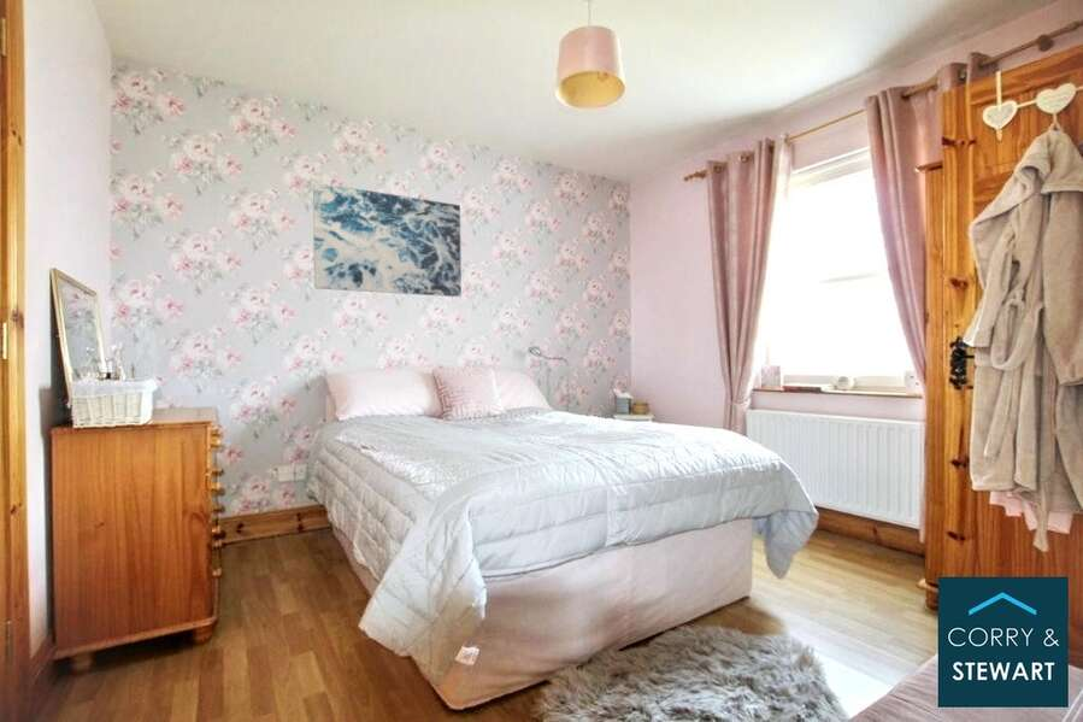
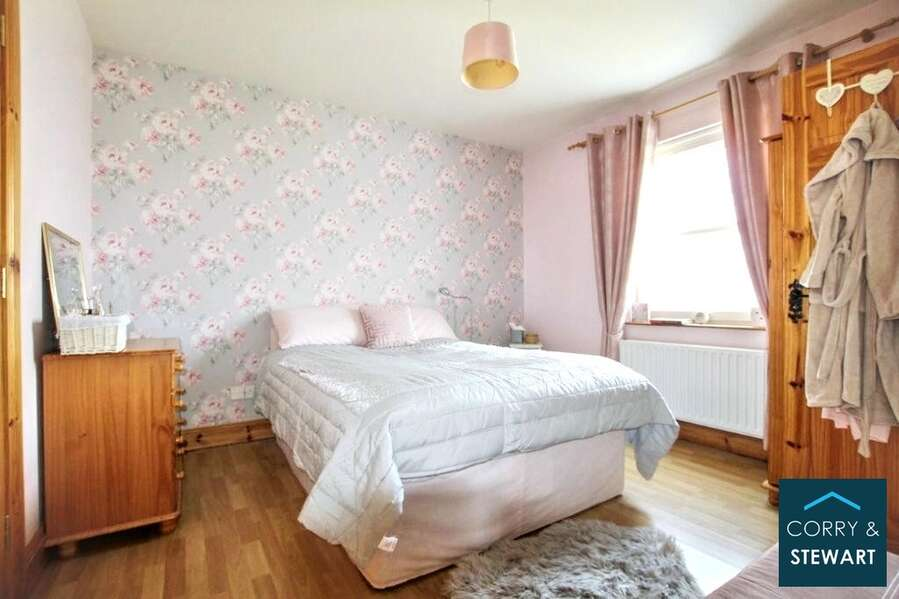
- wall art (392, 243)
